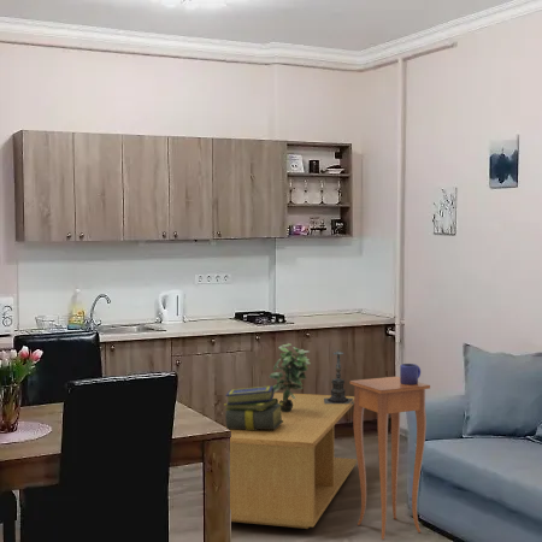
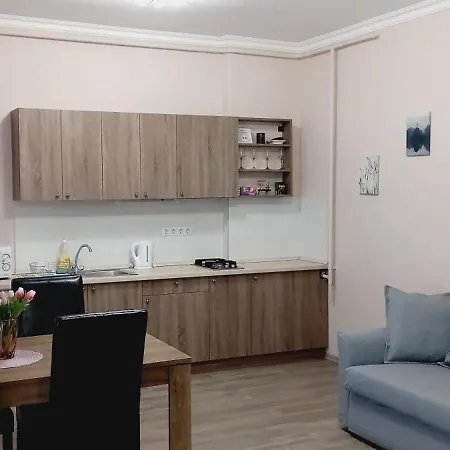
- candle holder (338, 372)
- coffee table (291, 455)
- mug (411, 373)
- potted plant (290, 377)
- stack of books (252, 407)
- side table (391, 455)
